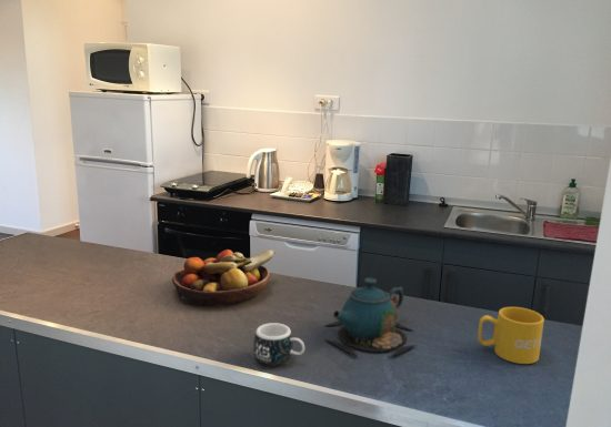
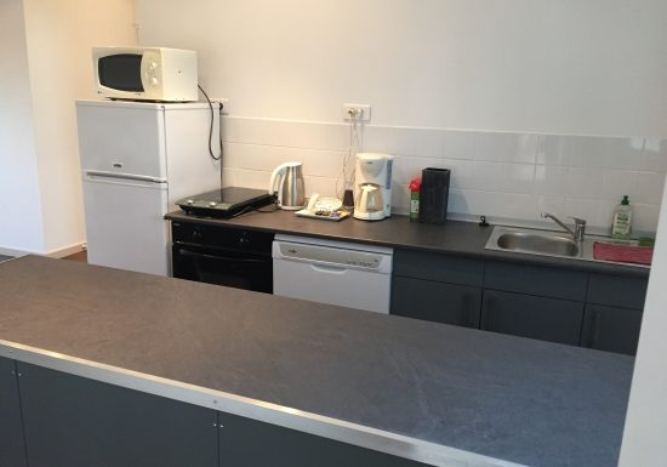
- mug (279, 345)
- fruit bowl (222, 270)
- mug (509, 333)
- teapot (372, 307)
